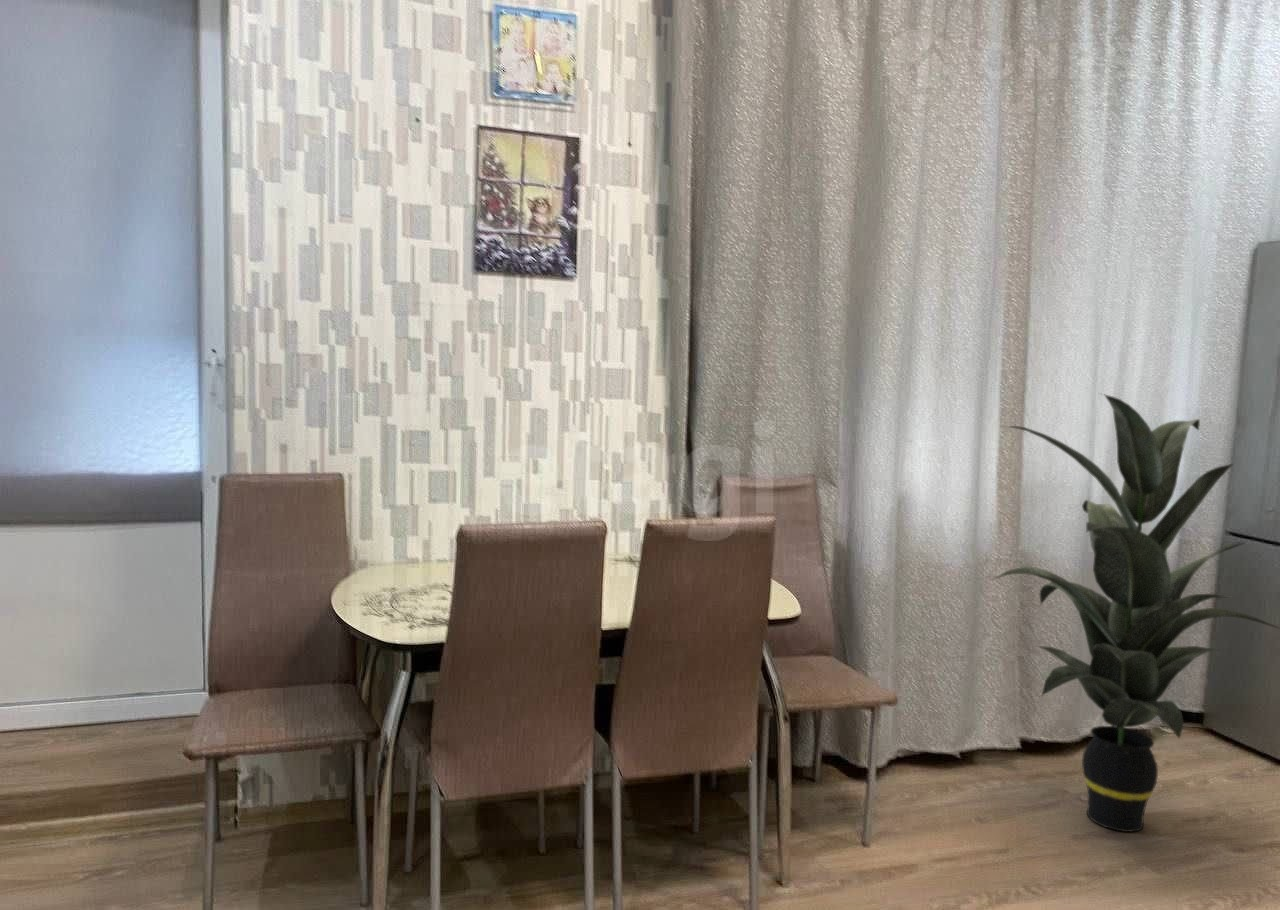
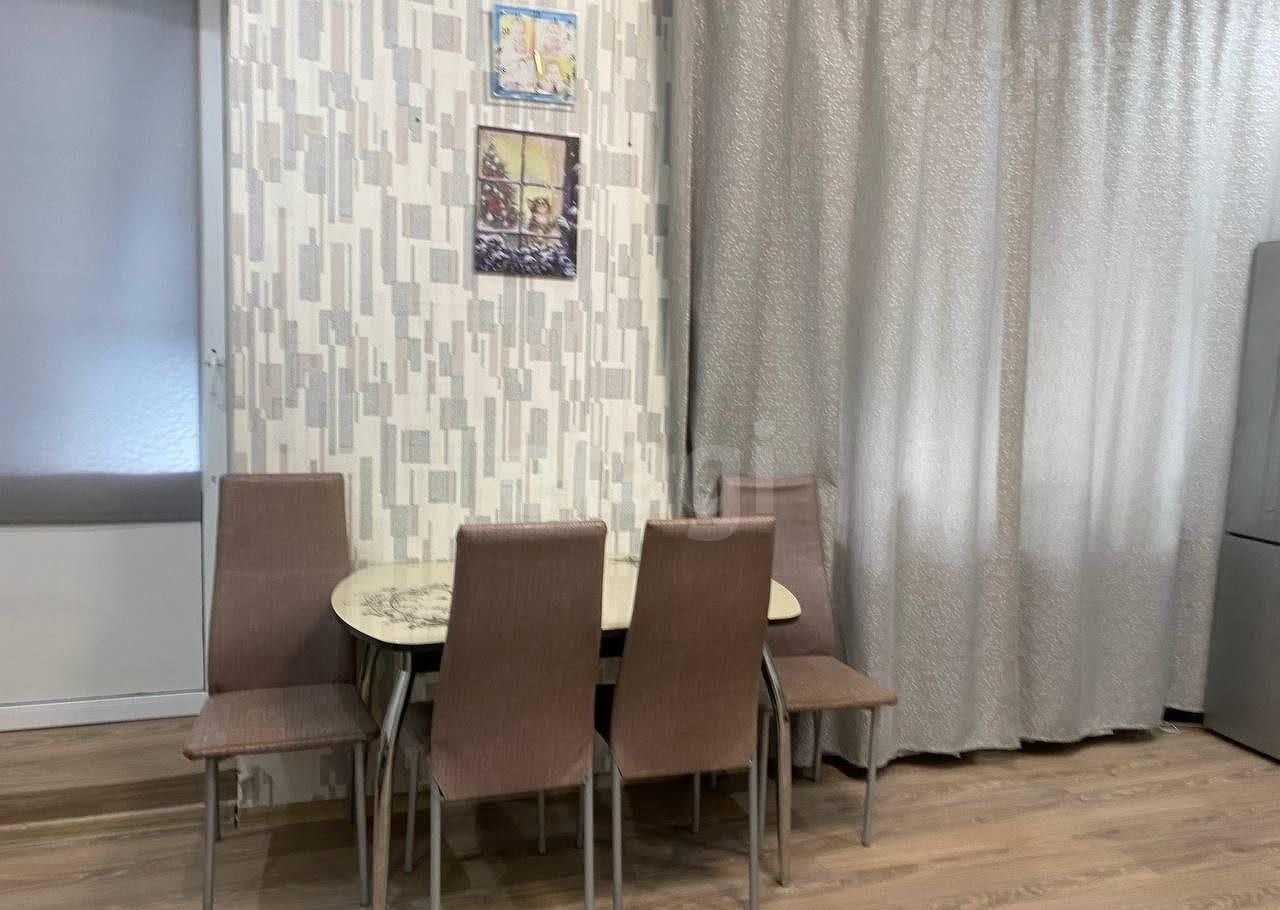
- indoor plant (1112, 609)
